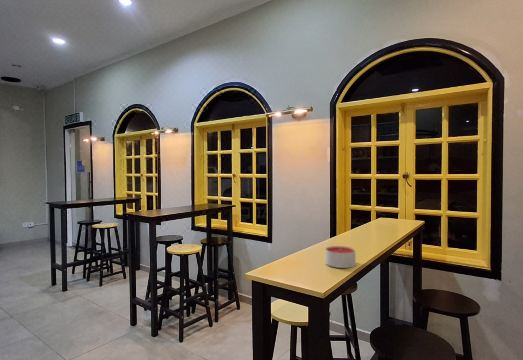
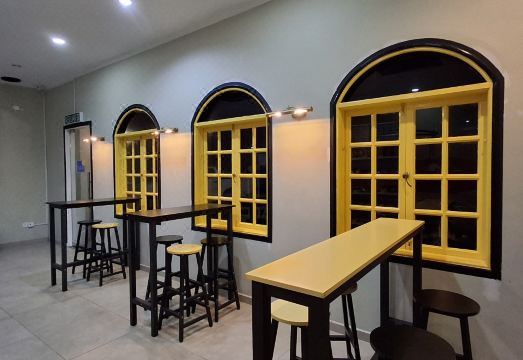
- candle (340, 256)
